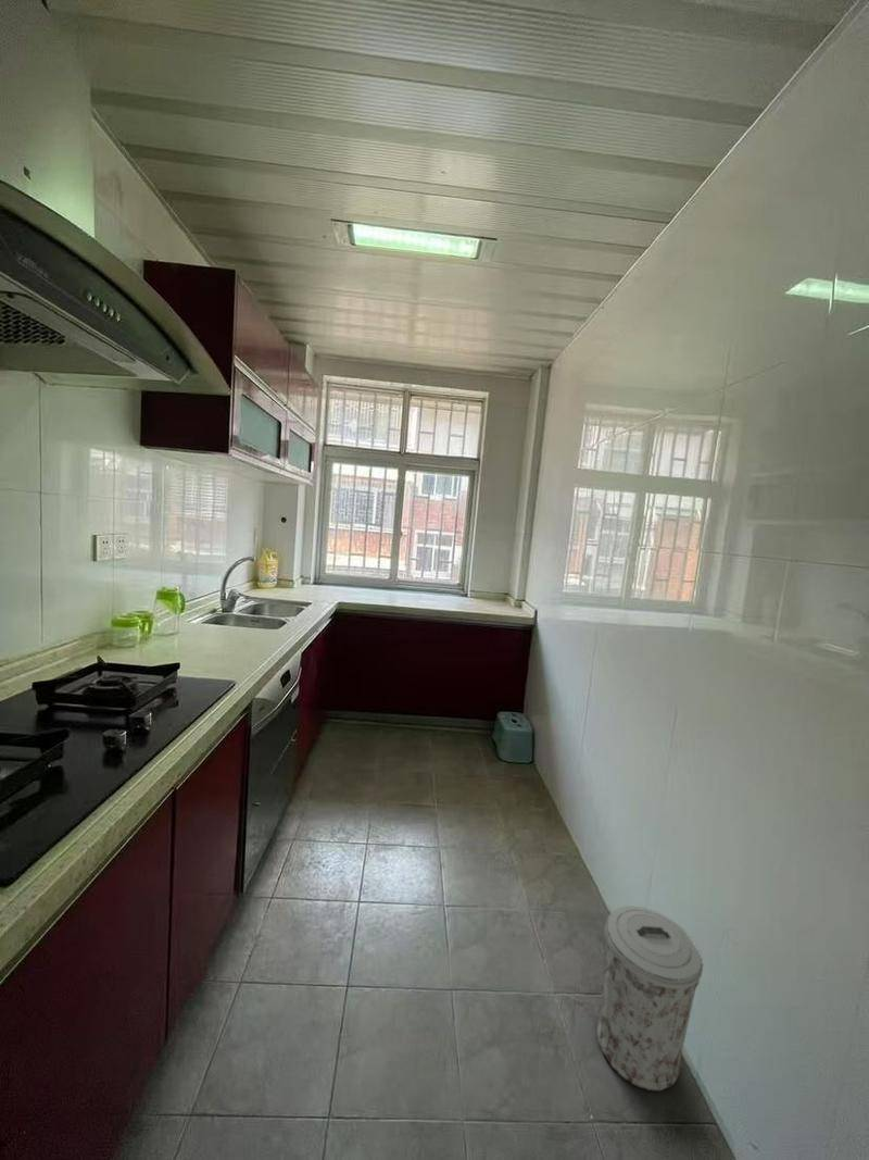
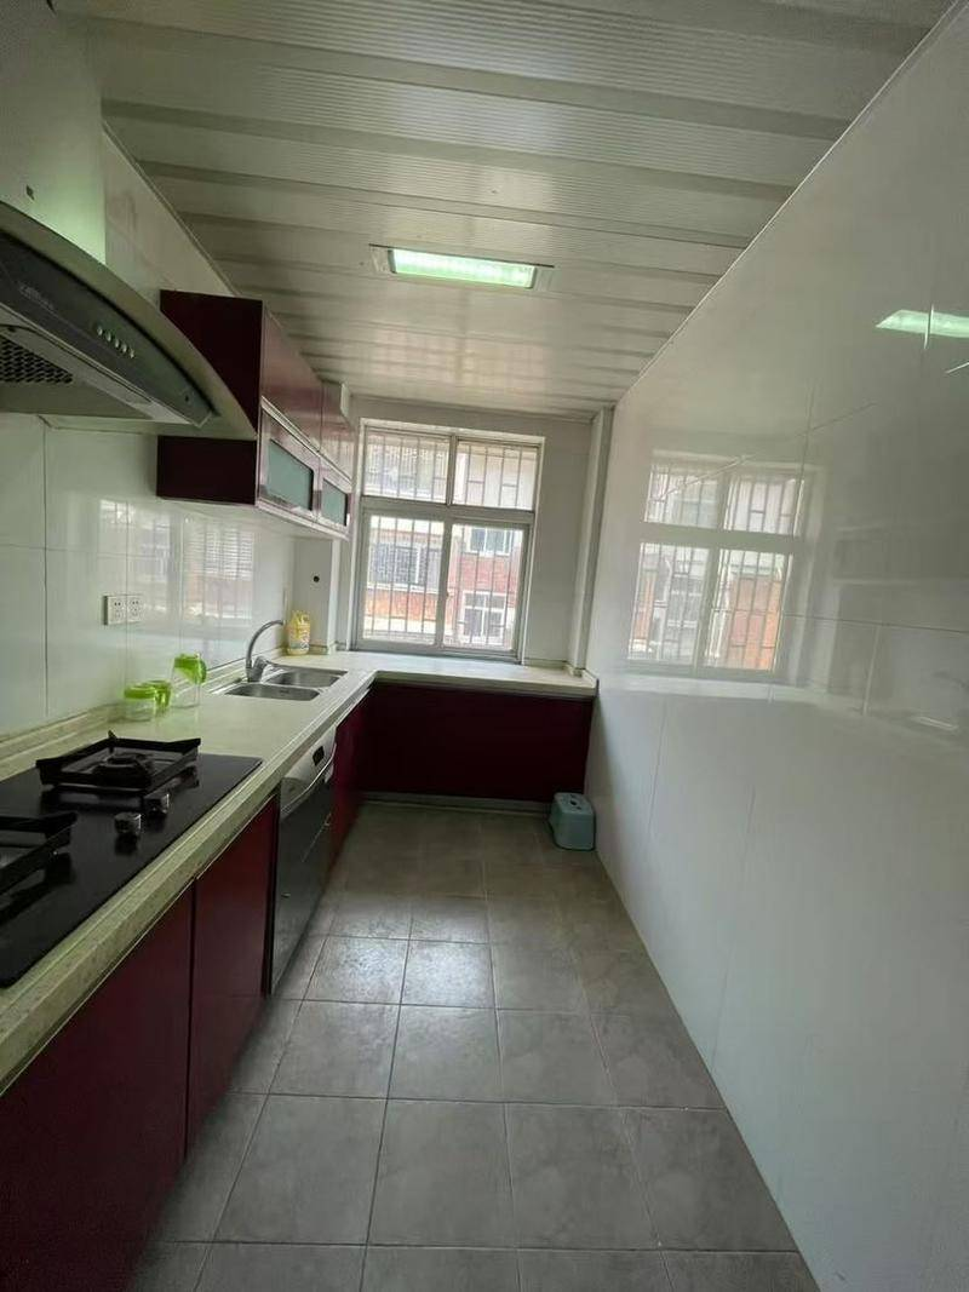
- trash can (644, 989)
